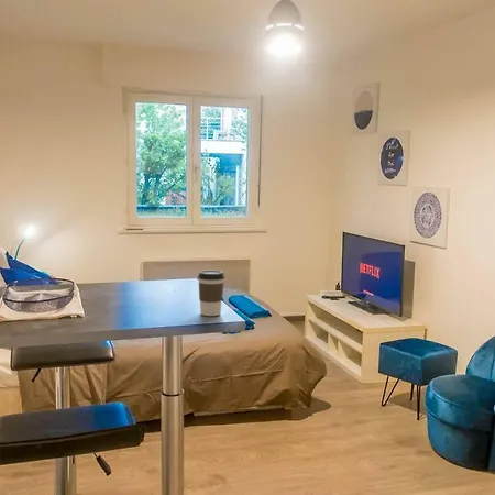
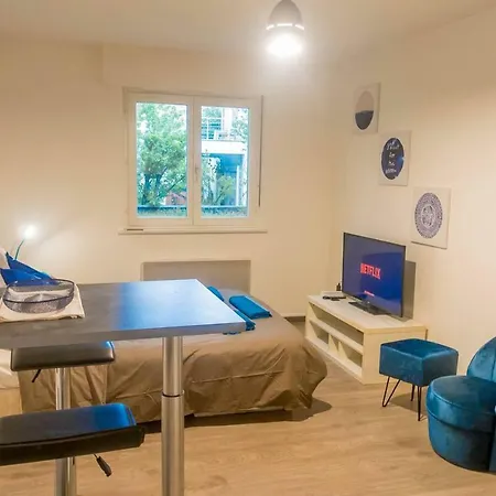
- coffee cup (210, 293)
